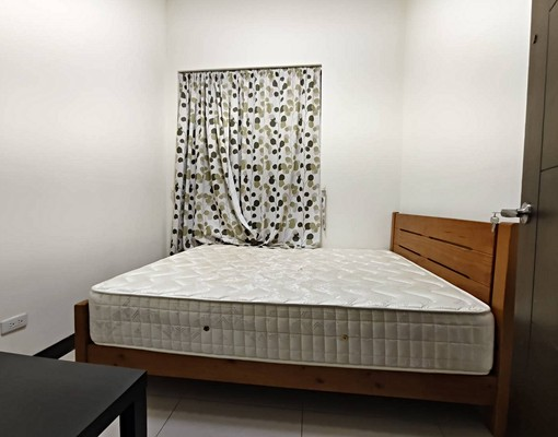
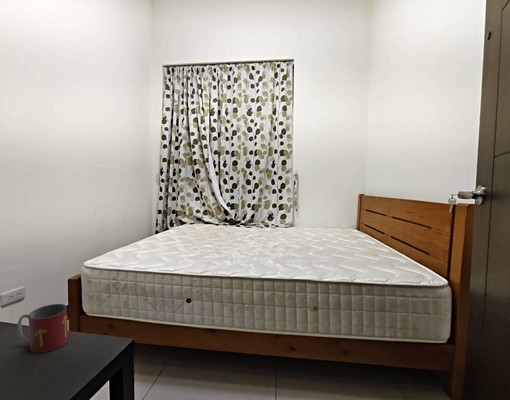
+ mug (42, 327)
